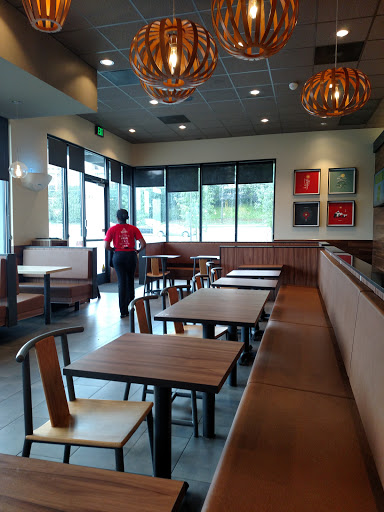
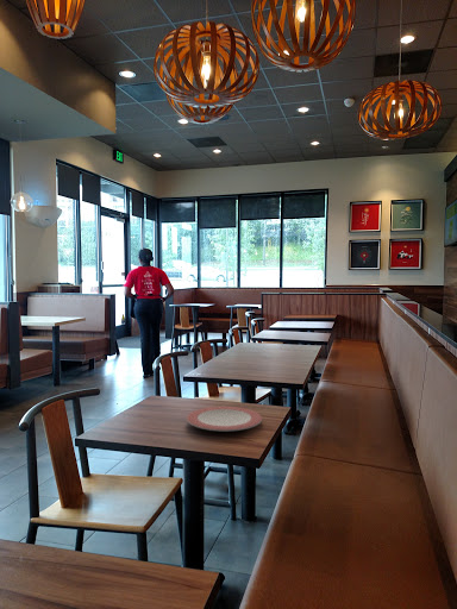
+ plate (224, 419)
